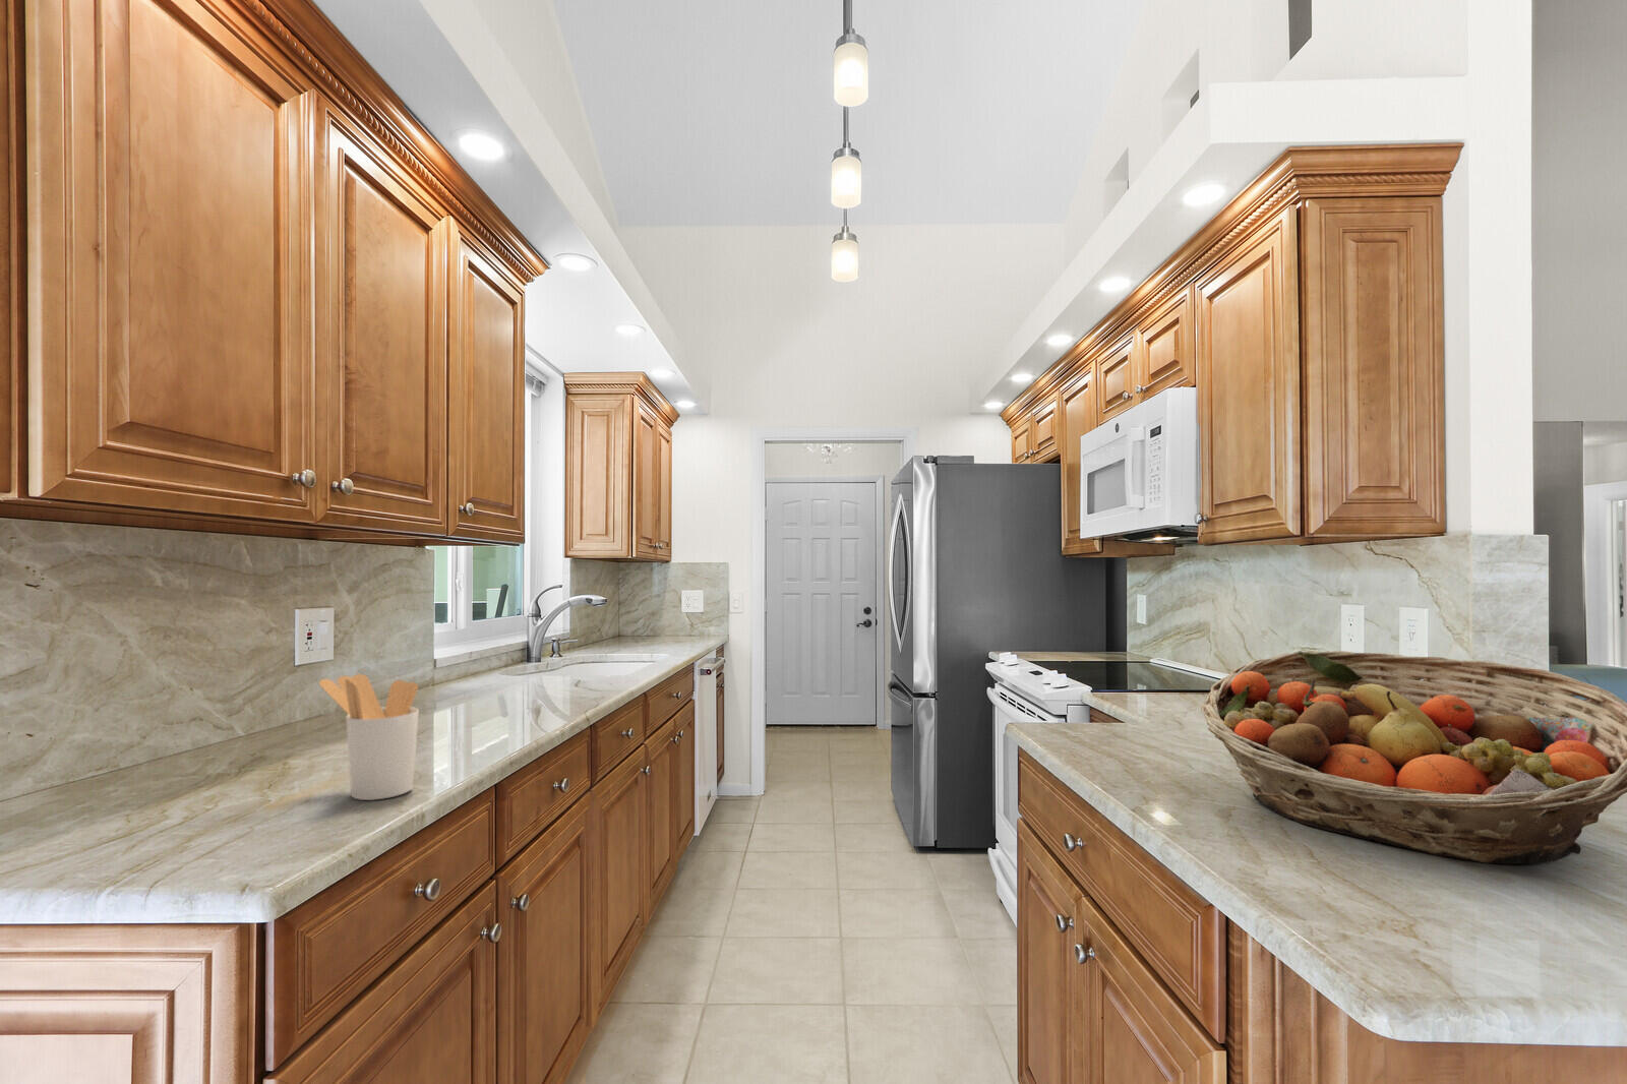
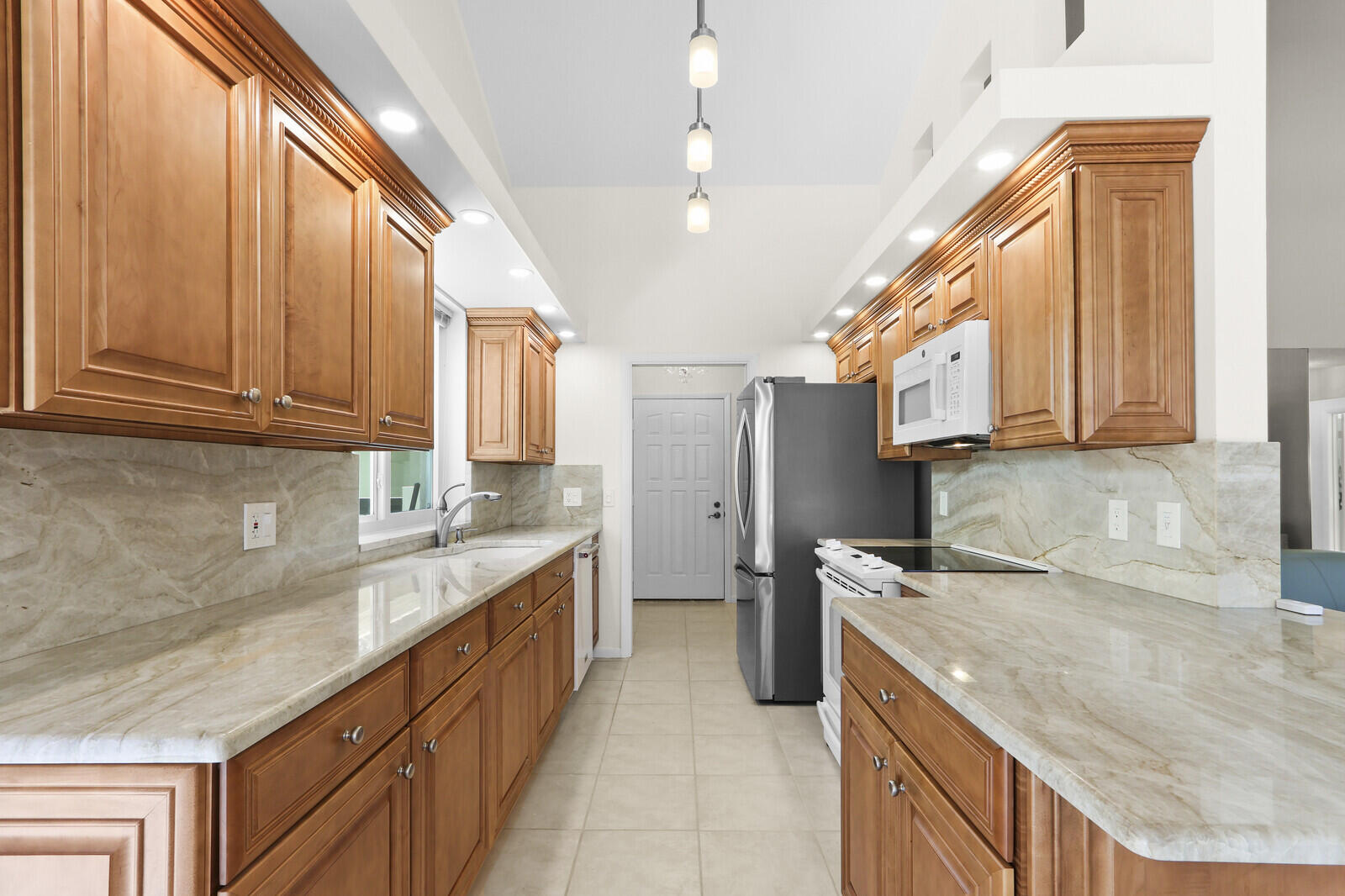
- fruit basket (1396, 740)
- utensil holder (370, 731)
